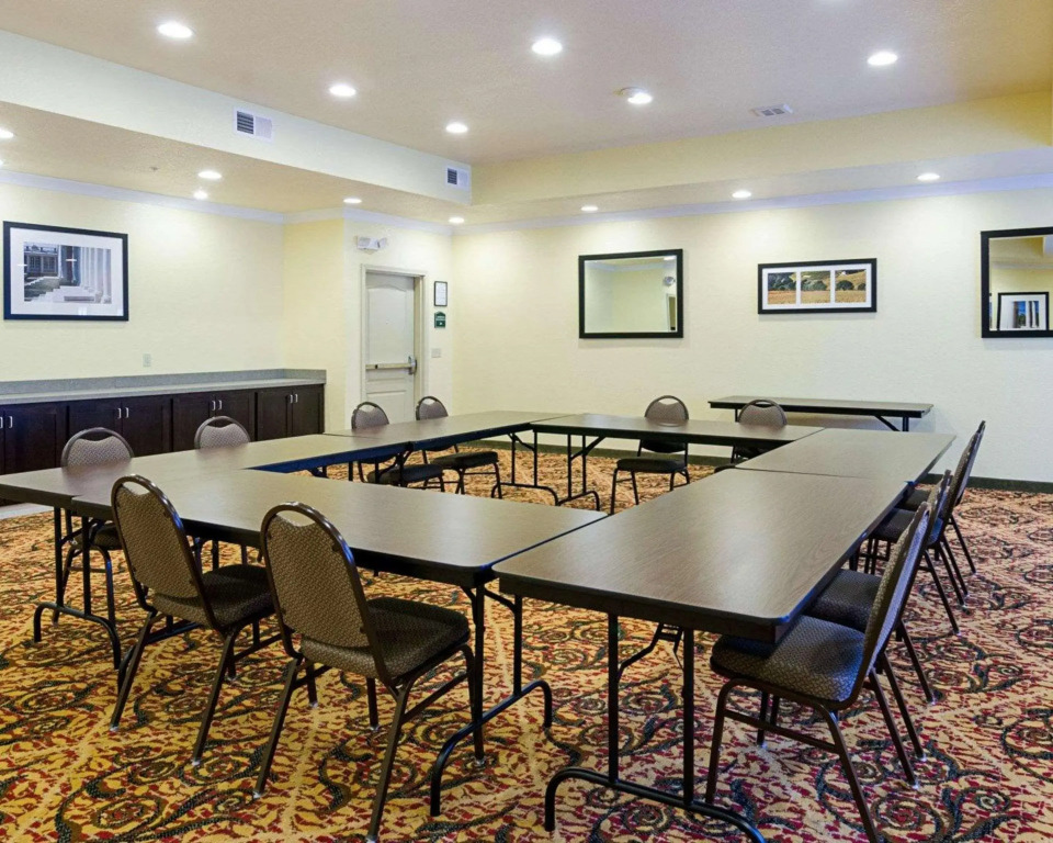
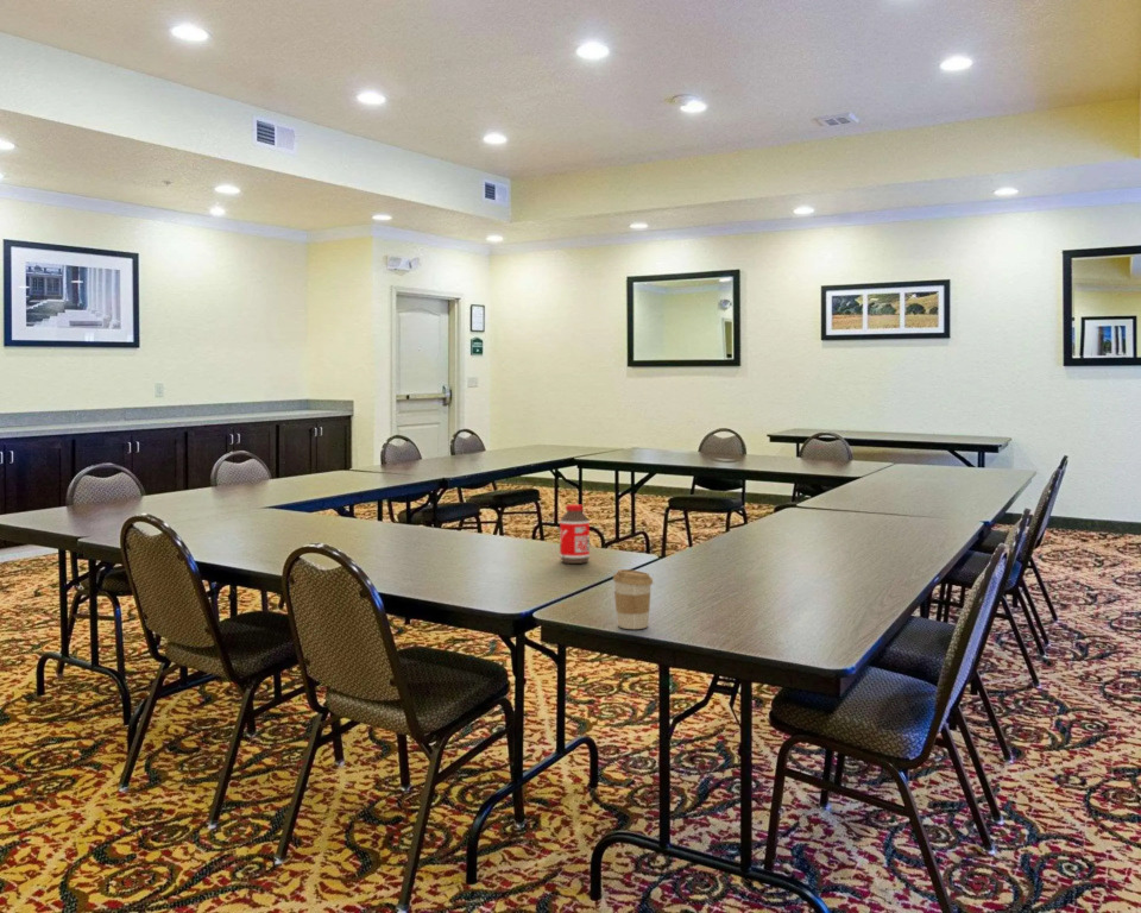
+ bottle (574, 533)
+ coffee cup (632, 598)
